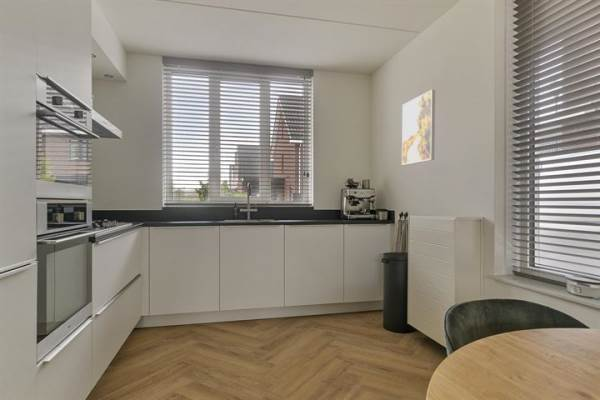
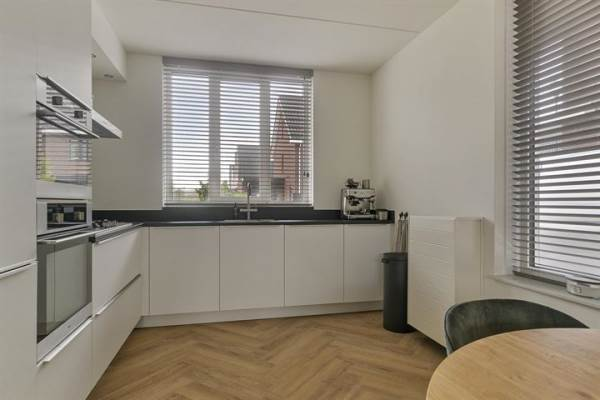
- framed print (417, 130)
